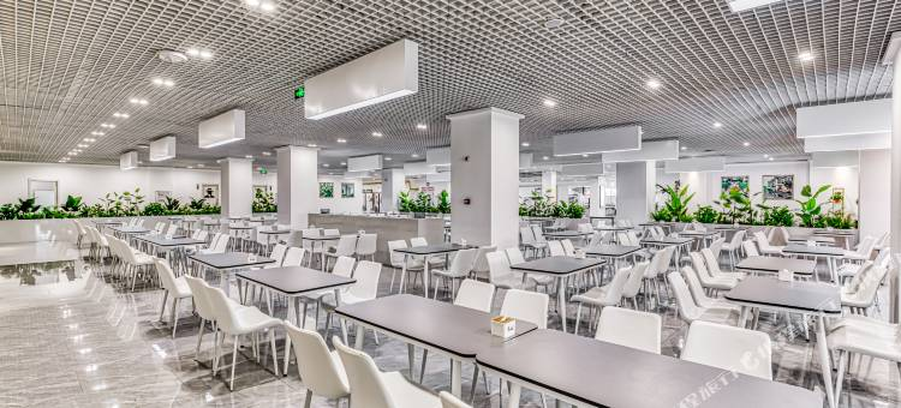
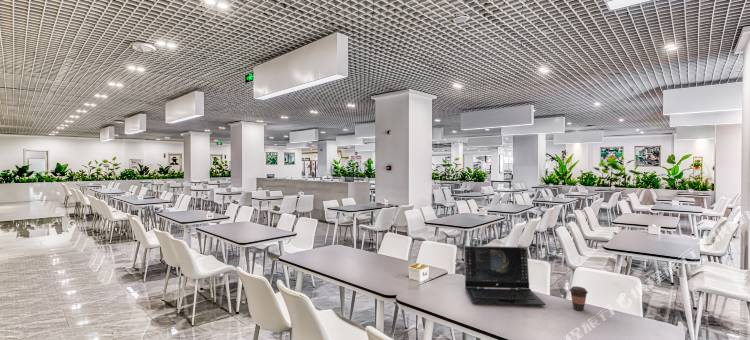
+ laptop (501, 274)
+ coffee cup (578, 298)
